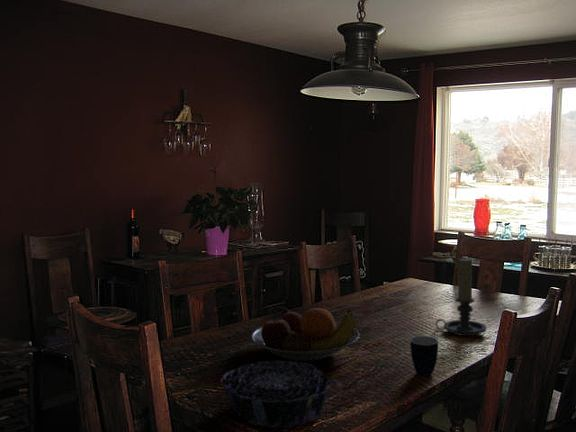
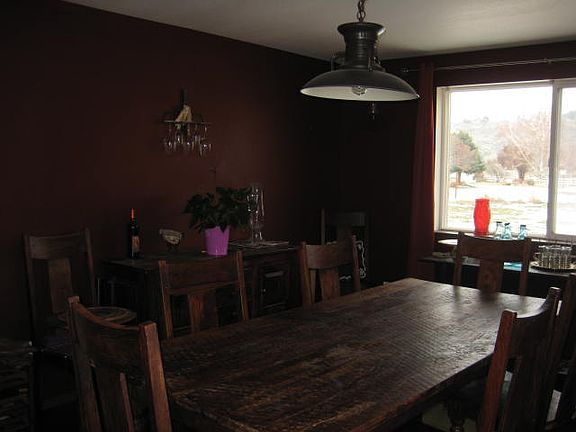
- mug (425, 355)
- decorative bowl (278, 394)
- fruit bowl (304, 329)
- candle holder (460, 294)
